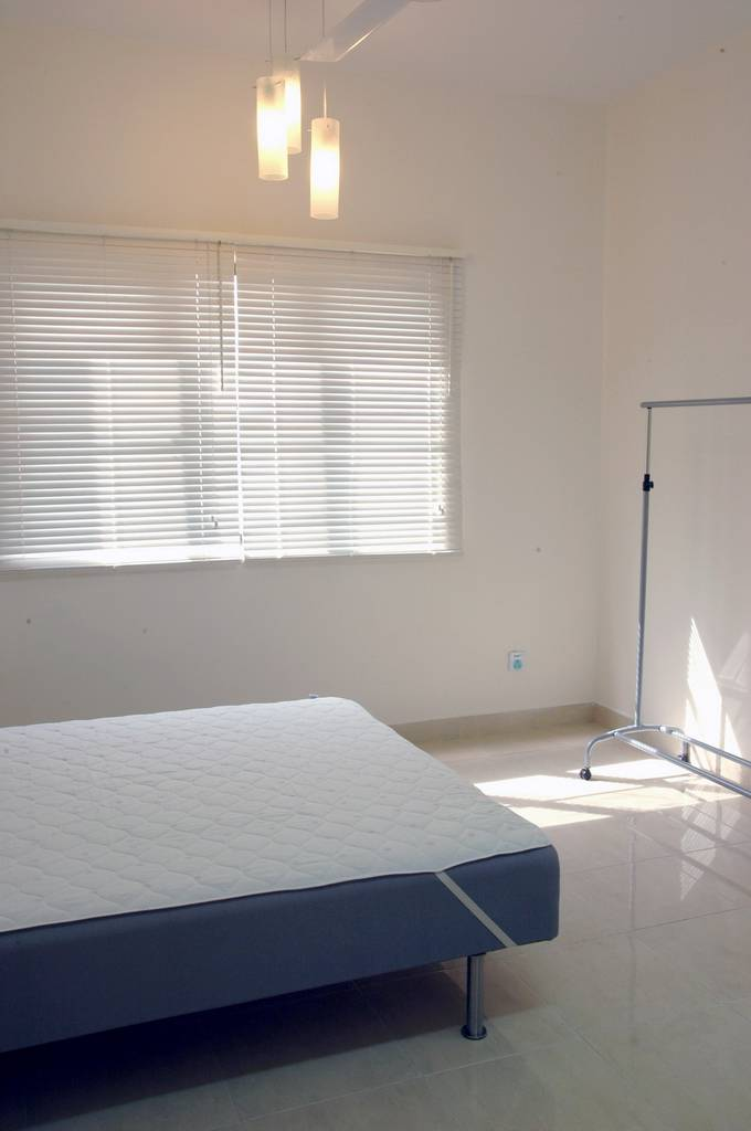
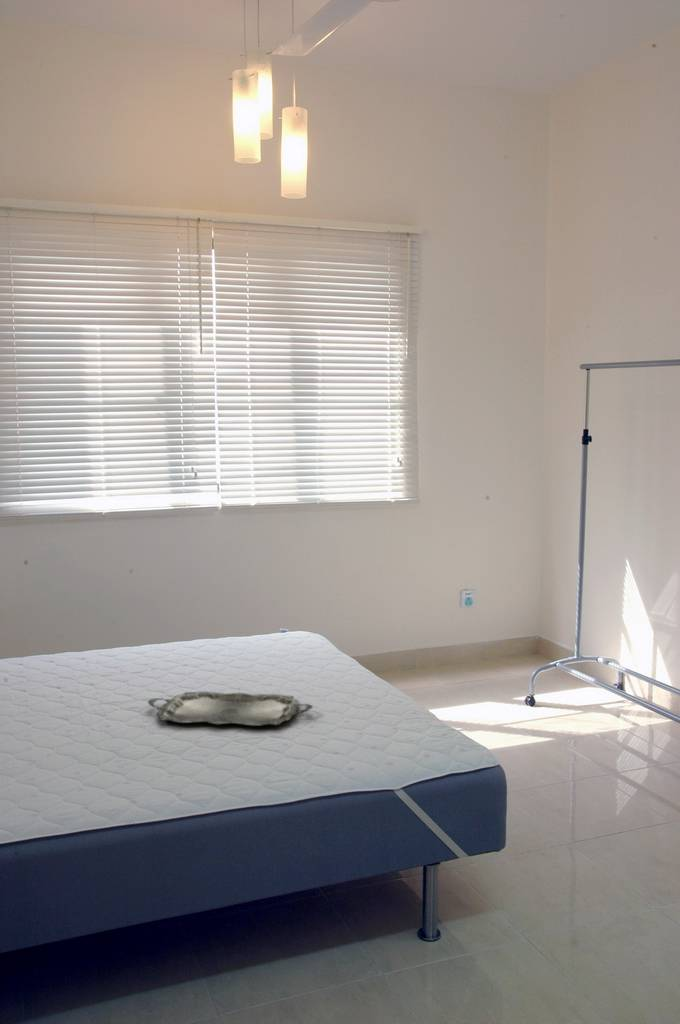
+ serving tray (229, 708)
